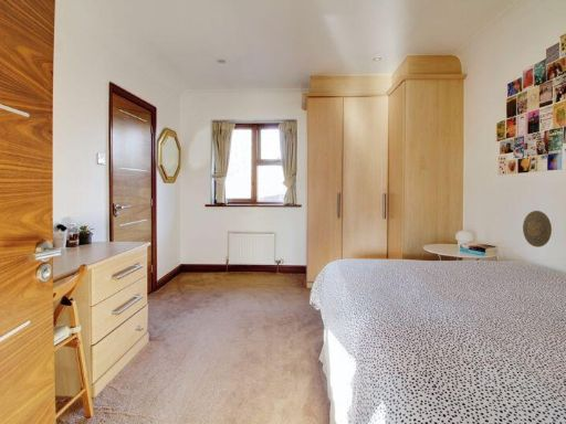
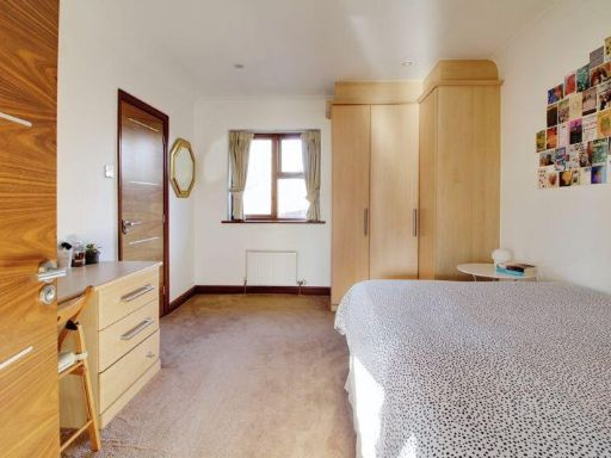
- decorative plate (534, 229)
